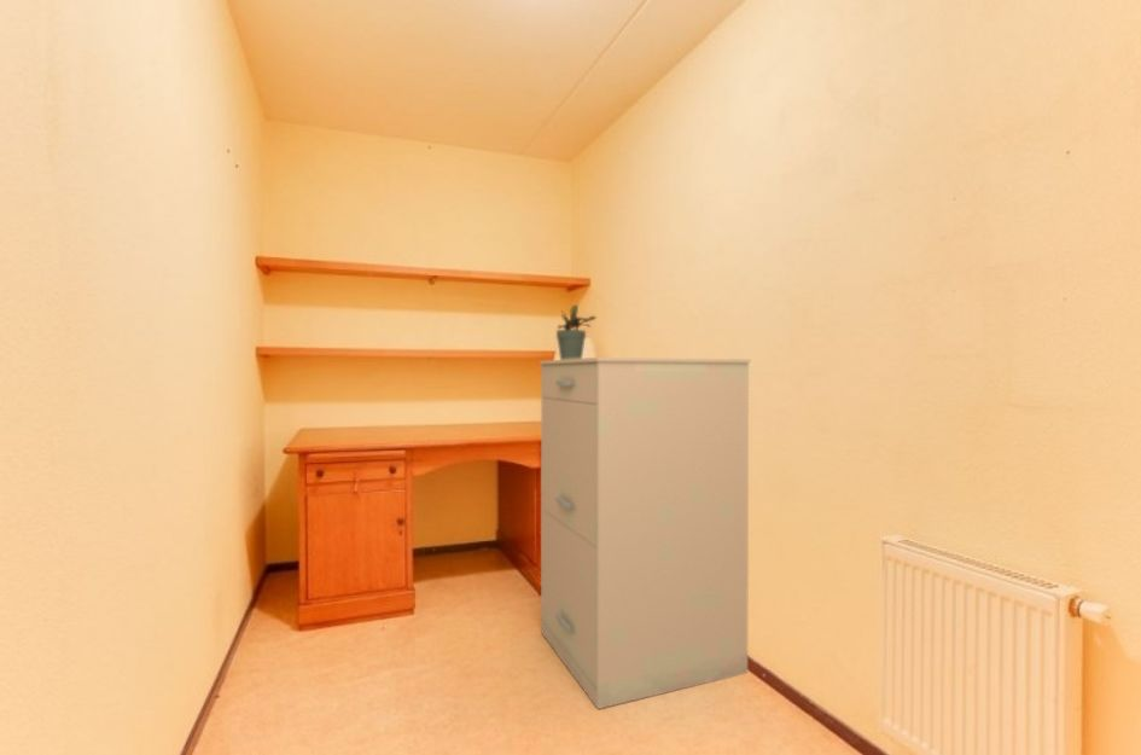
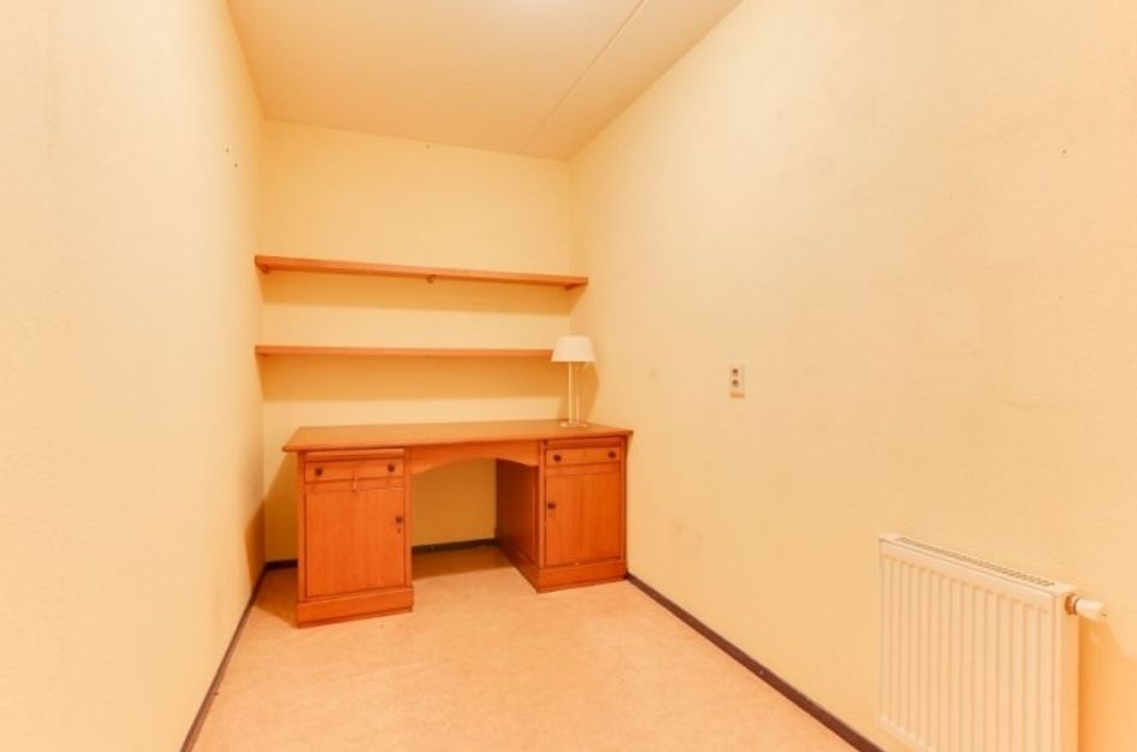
- potted plant (576, 331)
- filing cabinet (635, 506)
